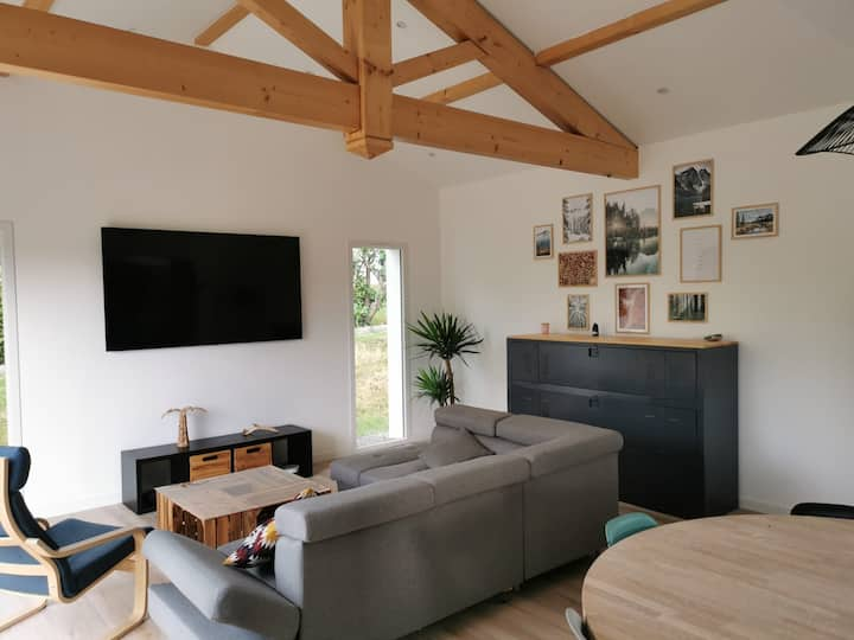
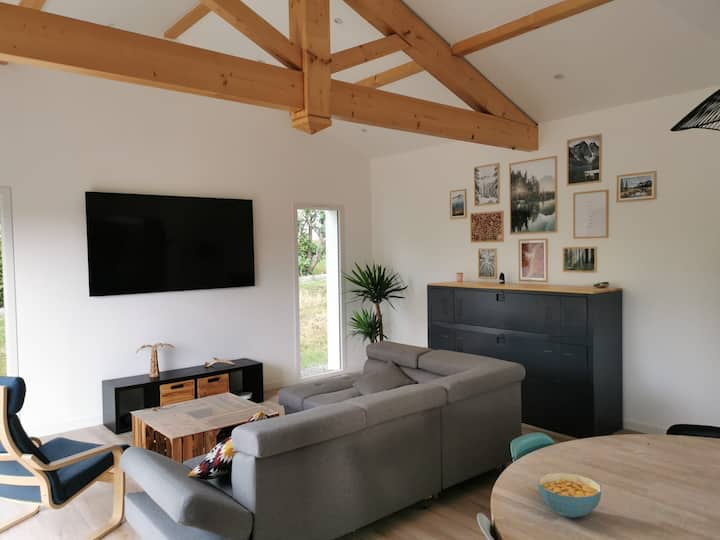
+ cereal bowl (569, 499)
